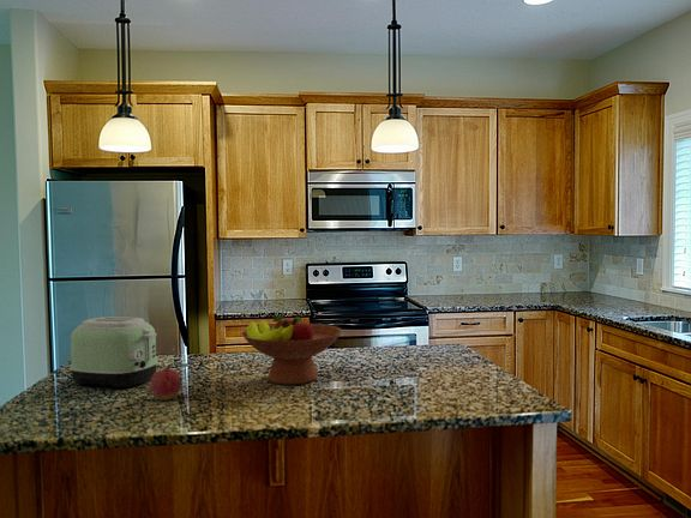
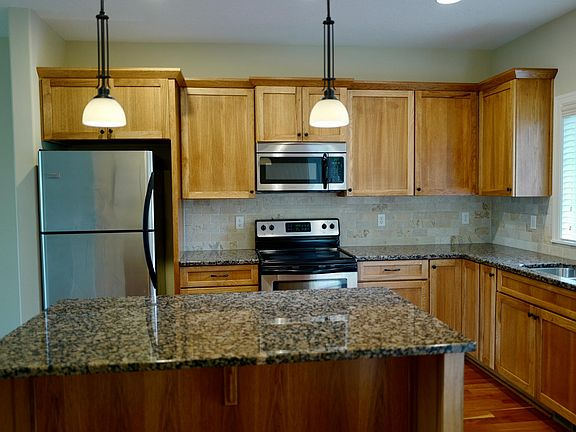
- toaster (116, 350)
- fruit bowl (293, 345)
- apple (166, 380)
